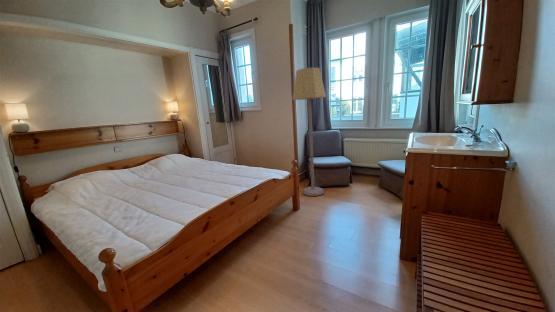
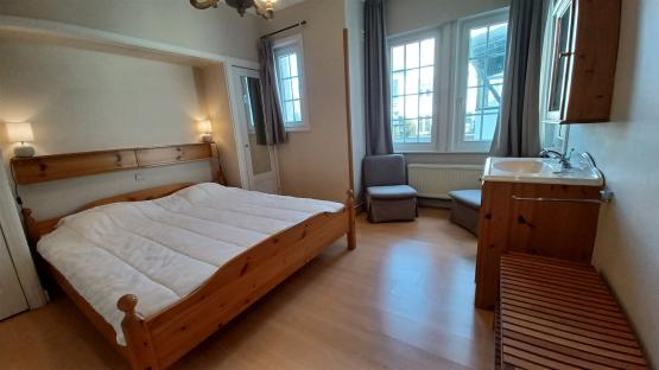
- lamp (310, 134)
